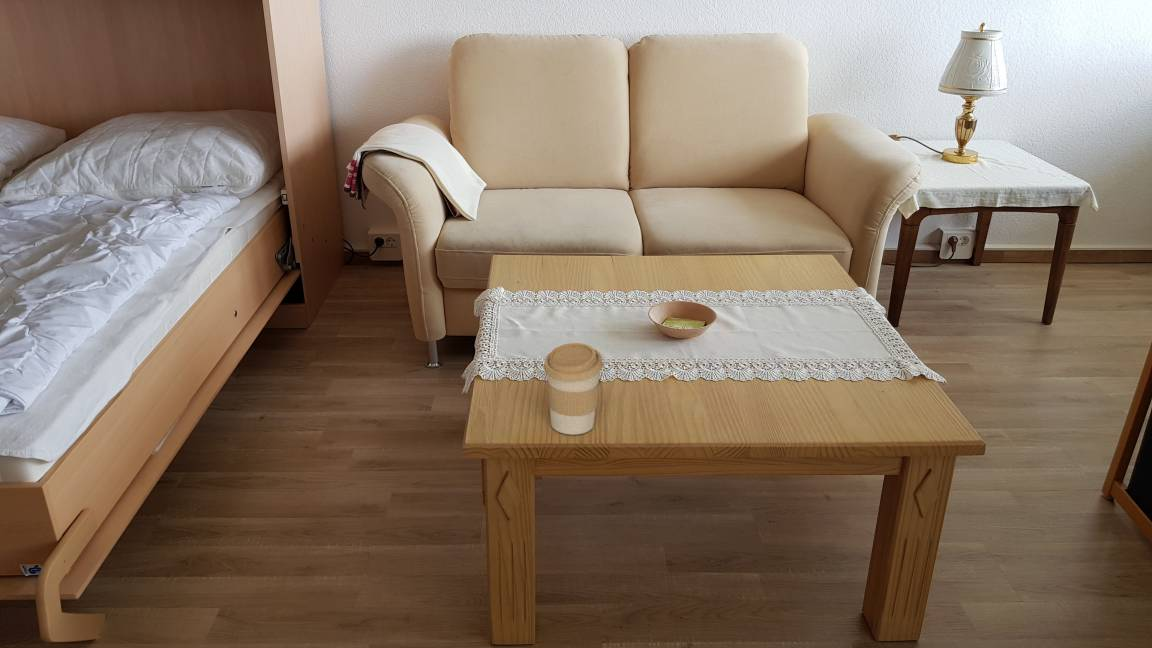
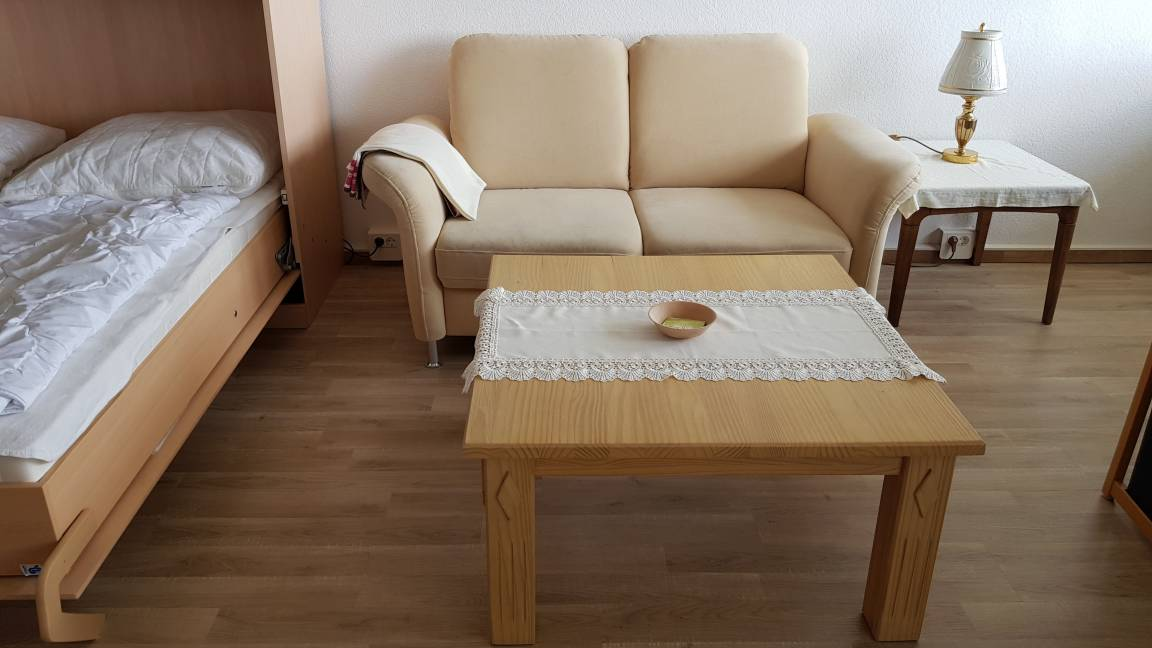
- coffee cup (573, 388)
